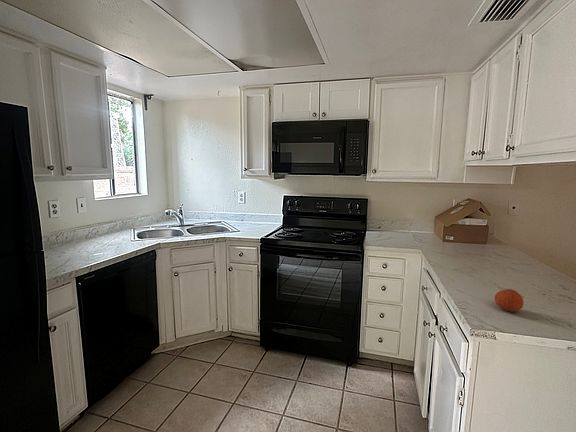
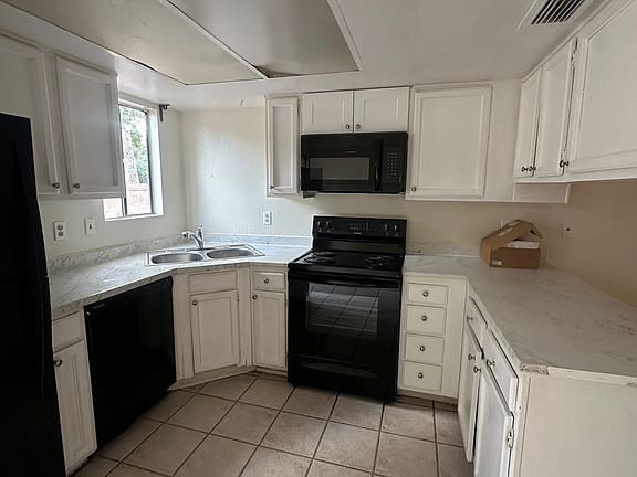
- fruit (508, 299)
